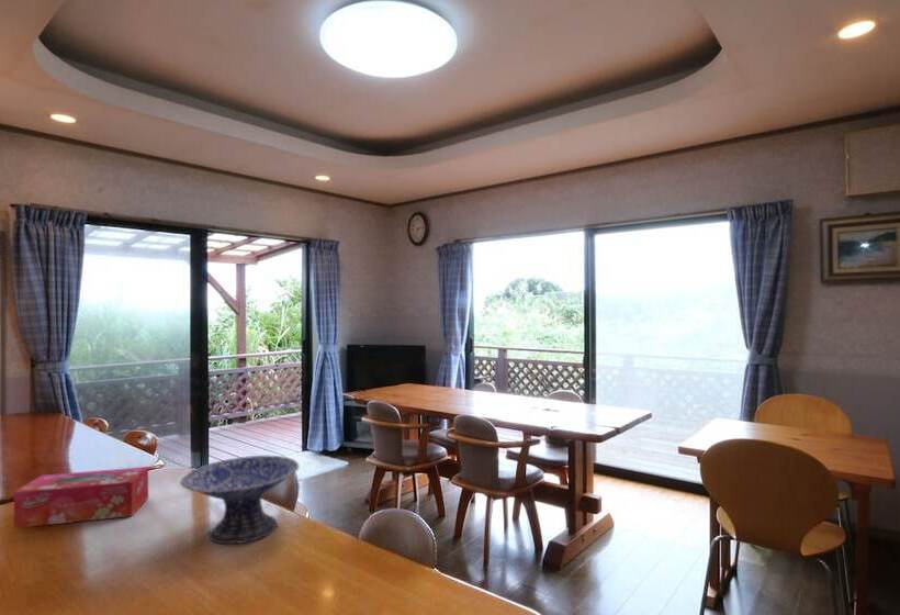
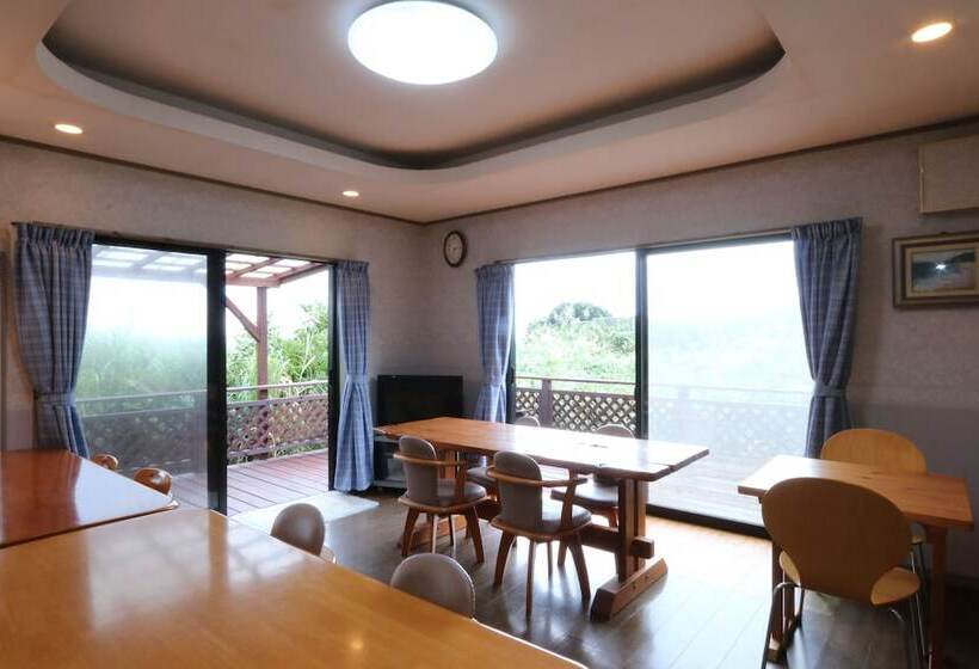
- decorative bowl (243, 500)
- tissue box (86, 494)
